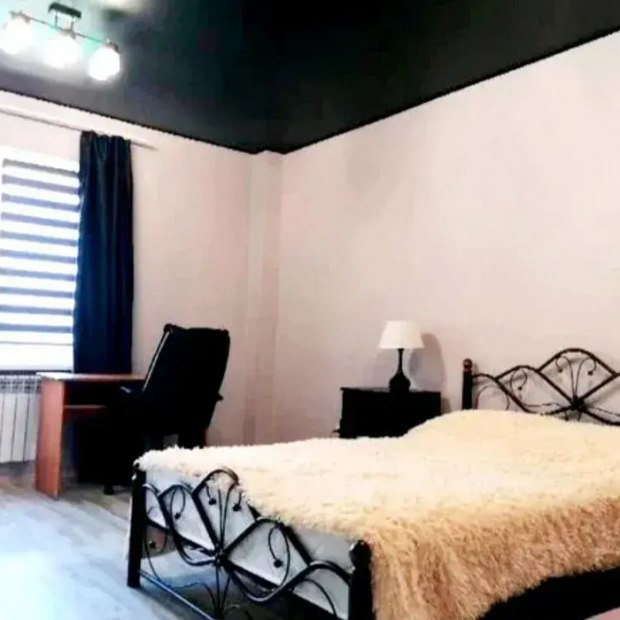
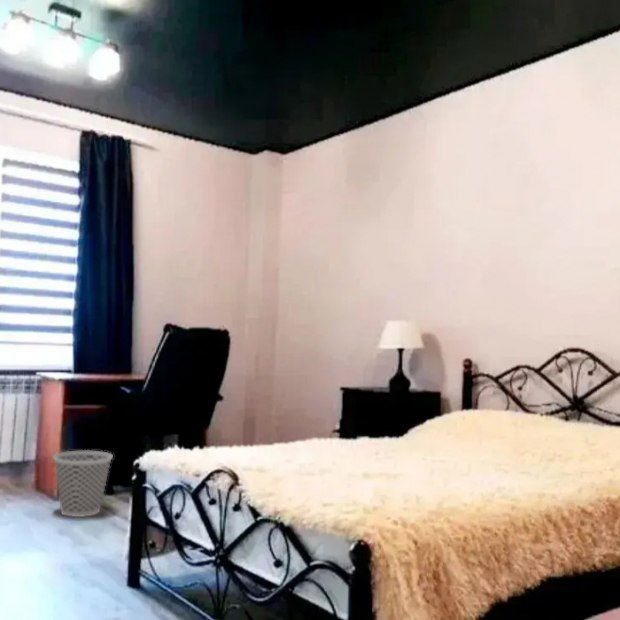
+ wastebasket (81, 483)
